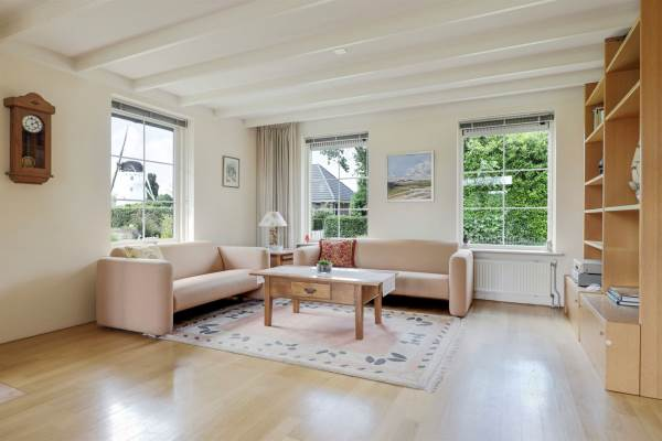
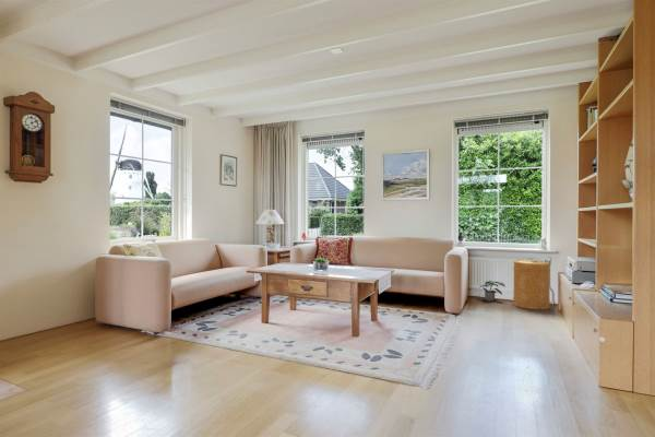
+ potted plant (491, 291)
+ basket (531, 283)
